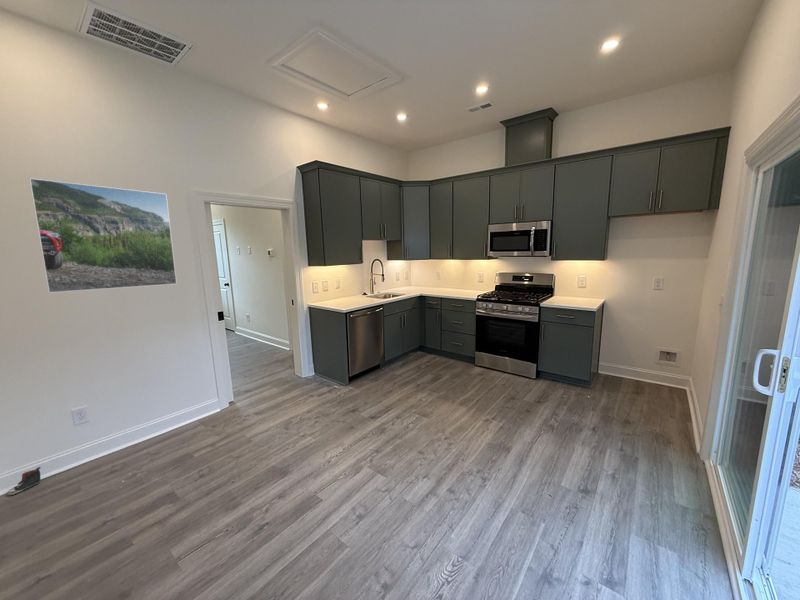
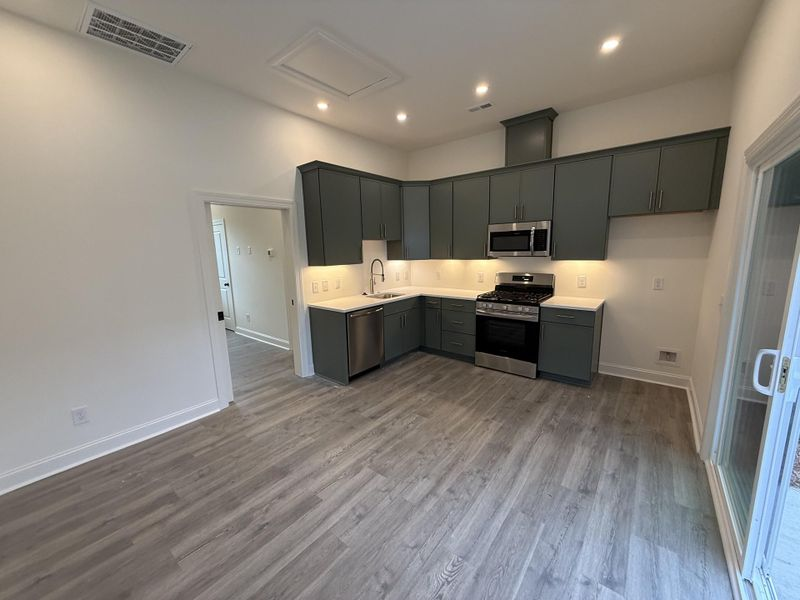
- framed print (113, 238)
- shoe (24, 480)
